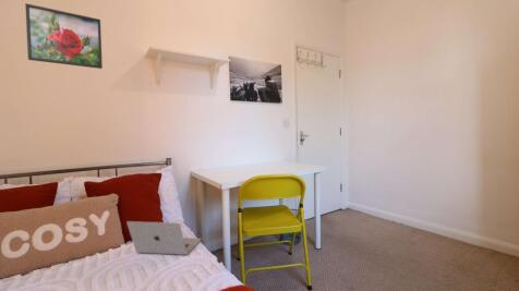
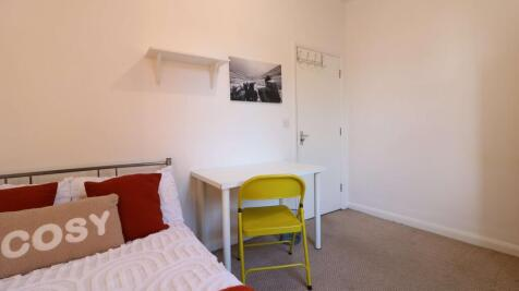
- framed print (67, 38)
- laptop (167, 231)
